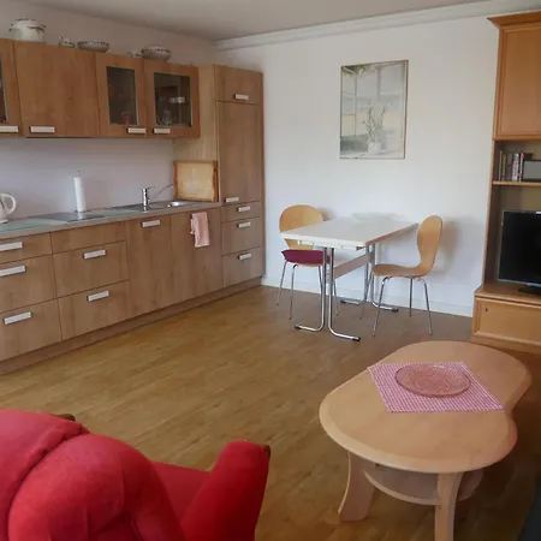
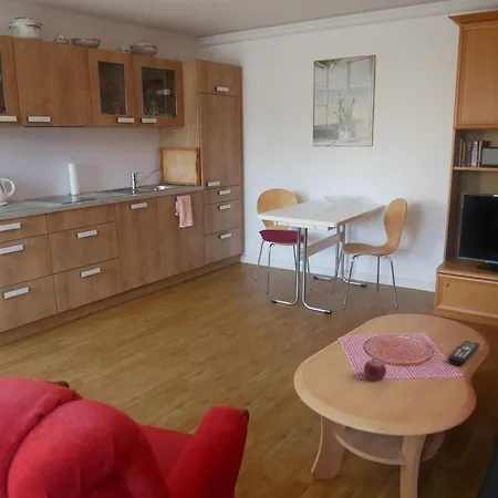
+ remote control (464, 352)
+ fruit (374, 367)
